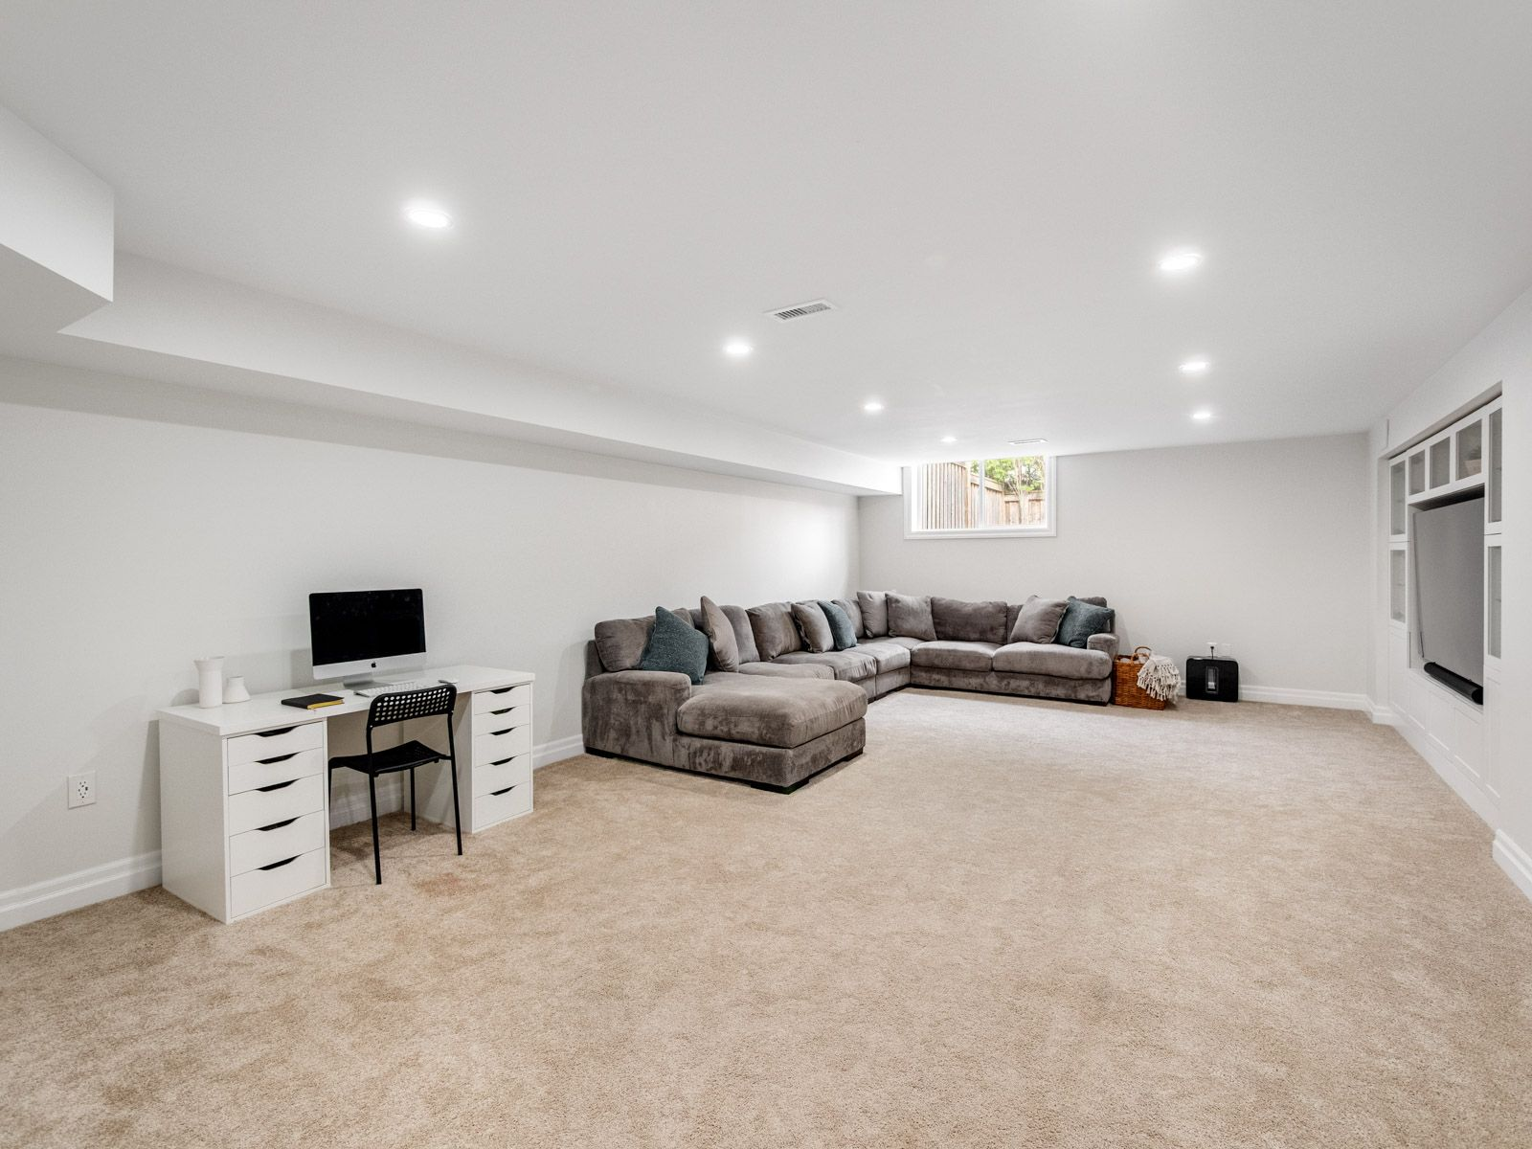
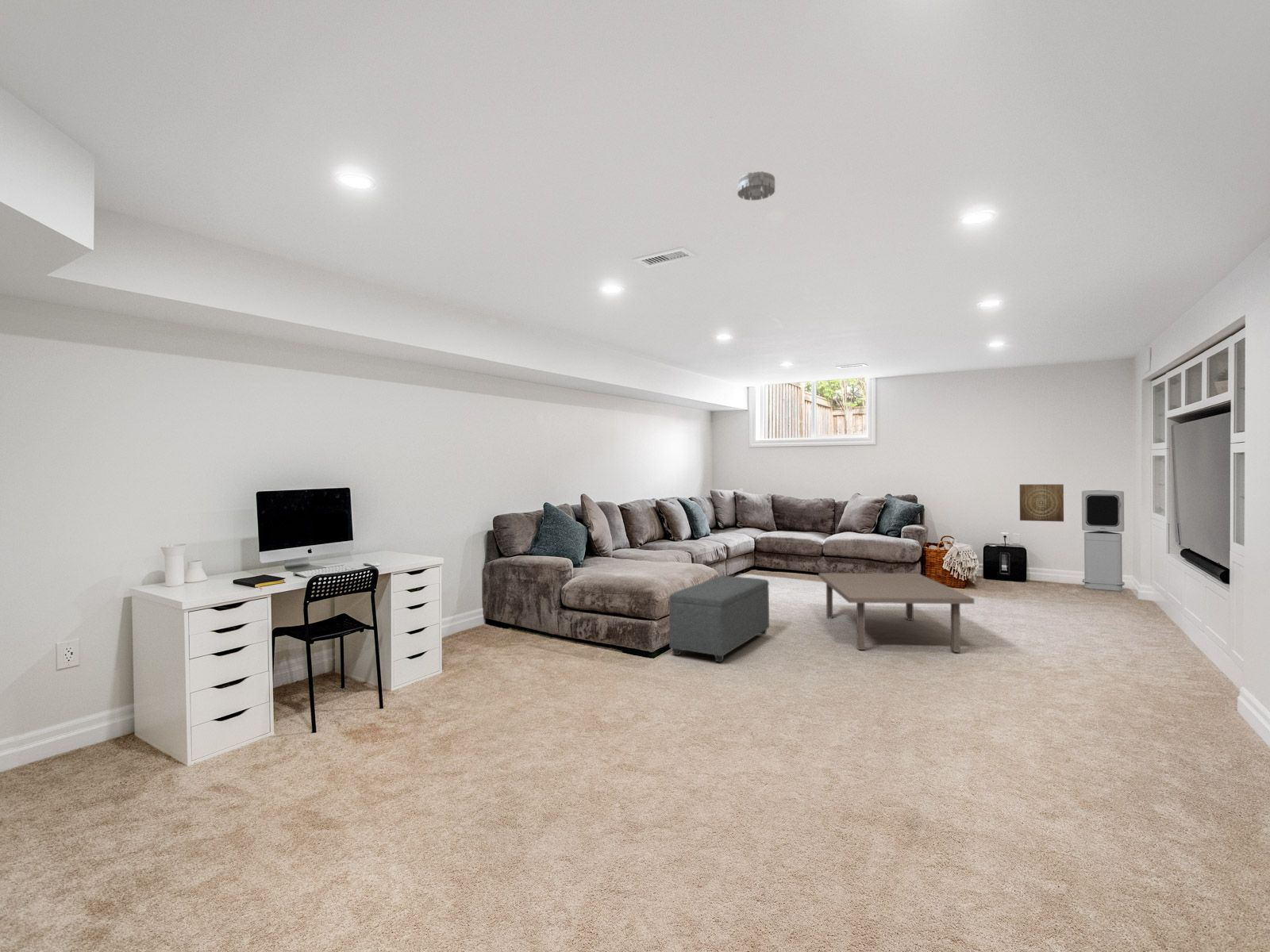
+ ottoman (722, 613)
+ coffee table (887, 602)
+ smoke detector (756, 185)
+ wall art (1041, 502)
+ air purifier (1103, 539)
